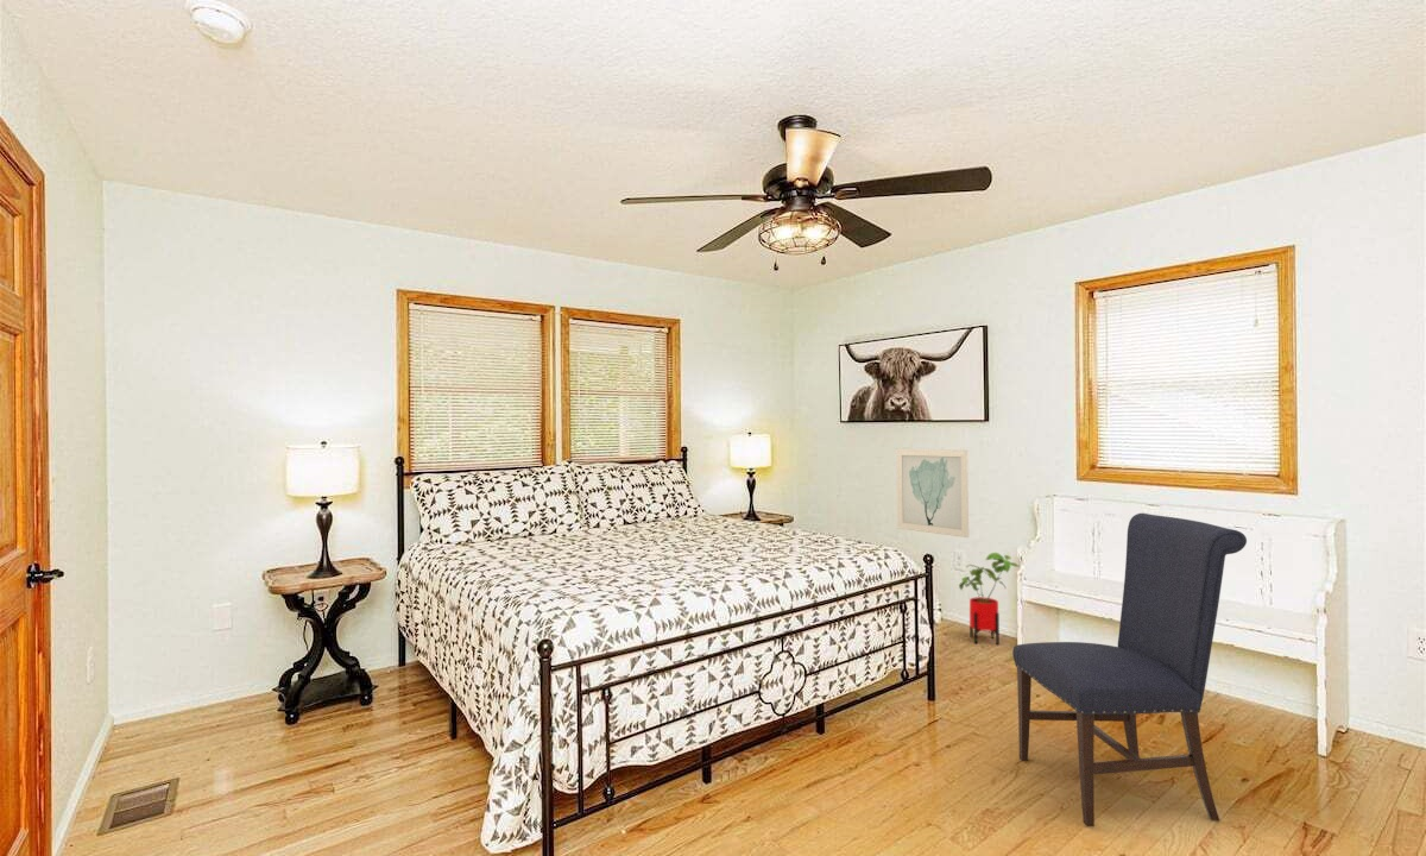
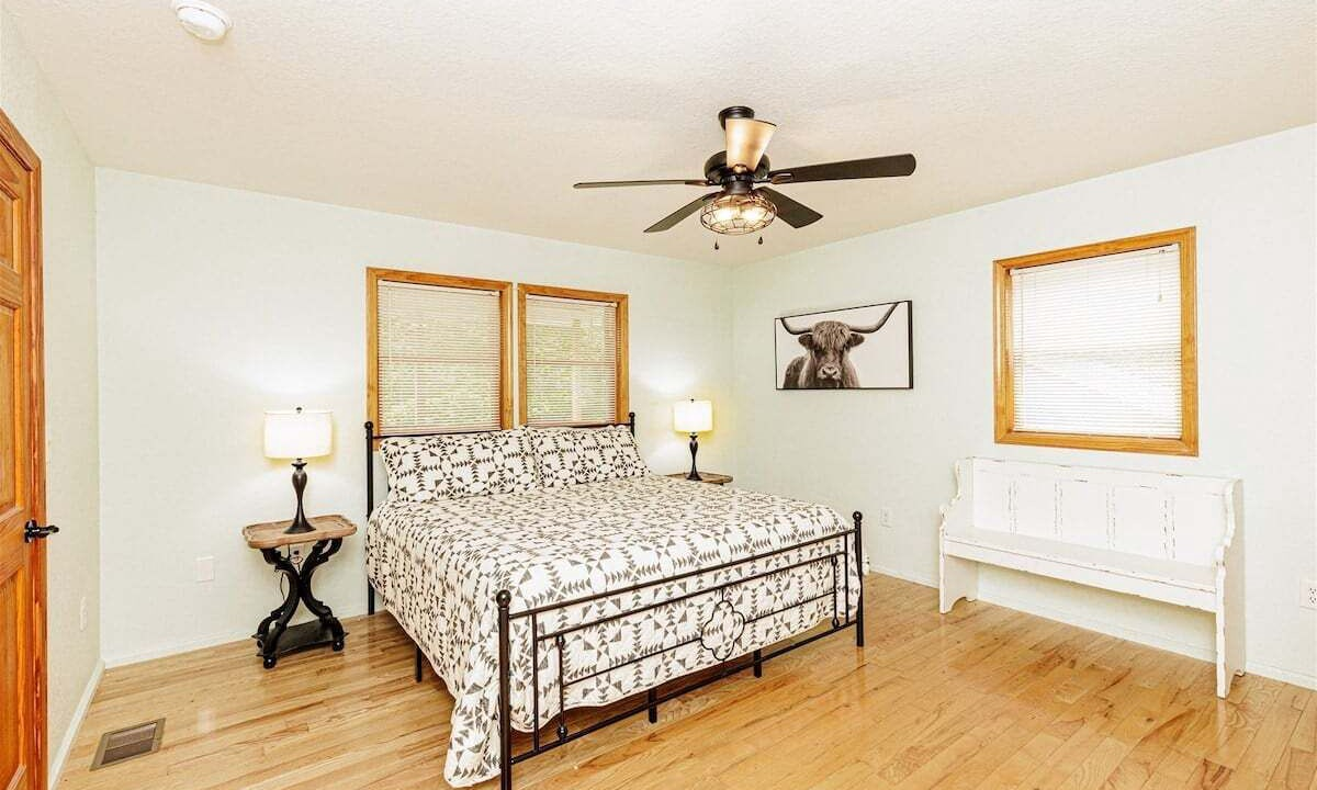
- chair (1122, 654)
- house plant (985, 598)
- wall art (930, 491)
